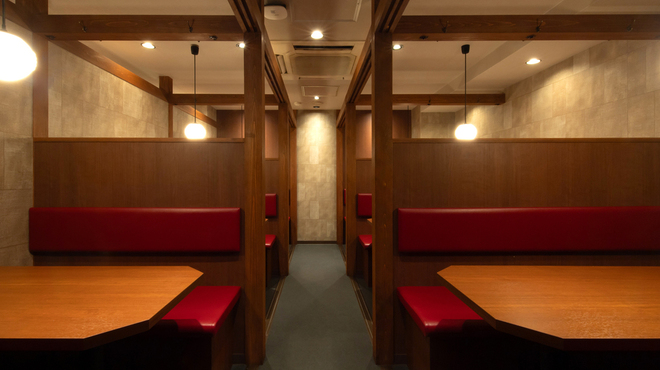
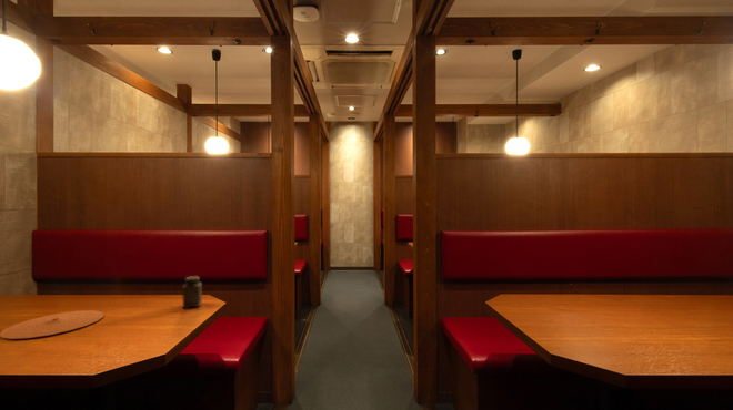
+ salt shaker (192, 290)
+ plate (56, 320)
